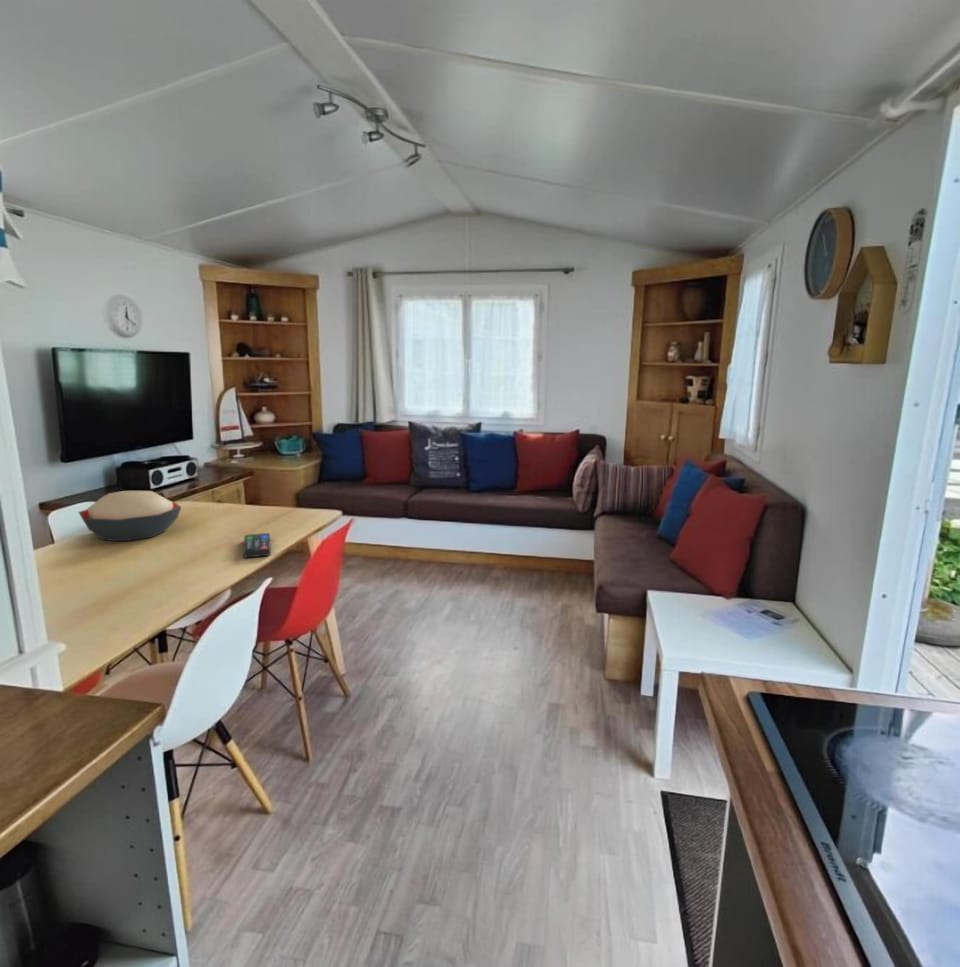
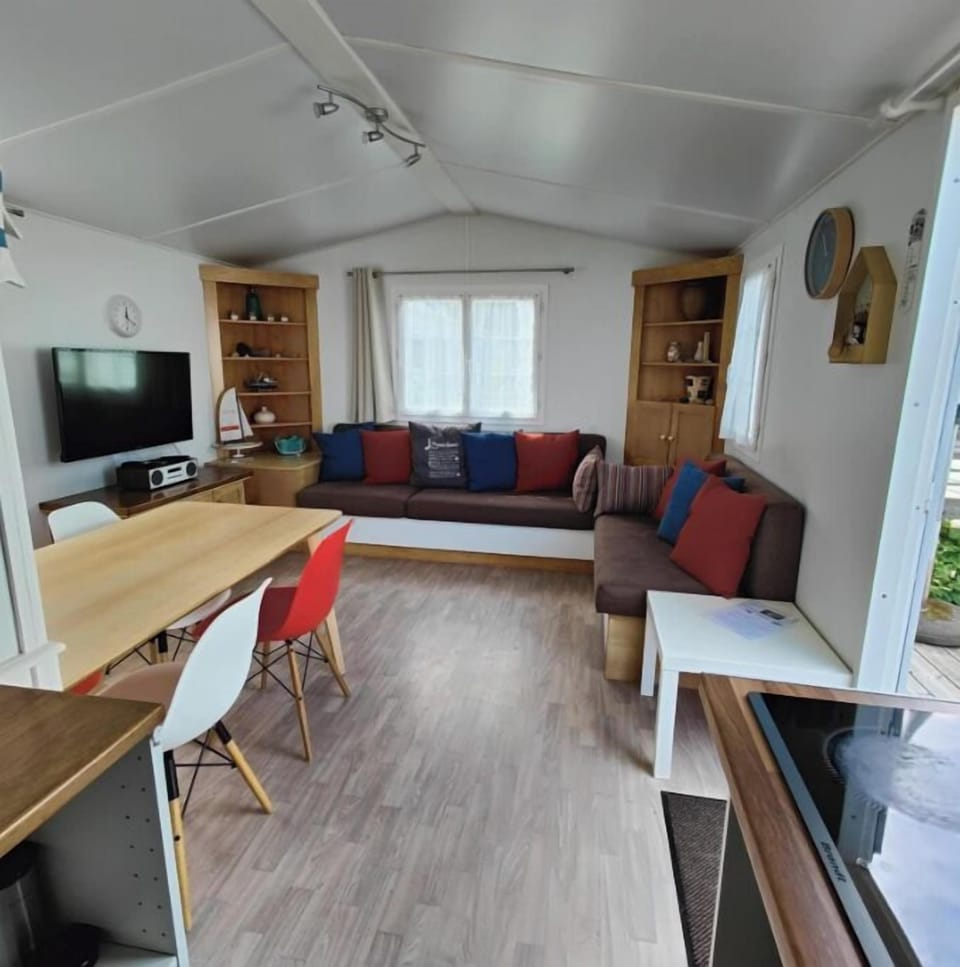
- remote control (257, 544)
- decorative bowl (131, 512)
